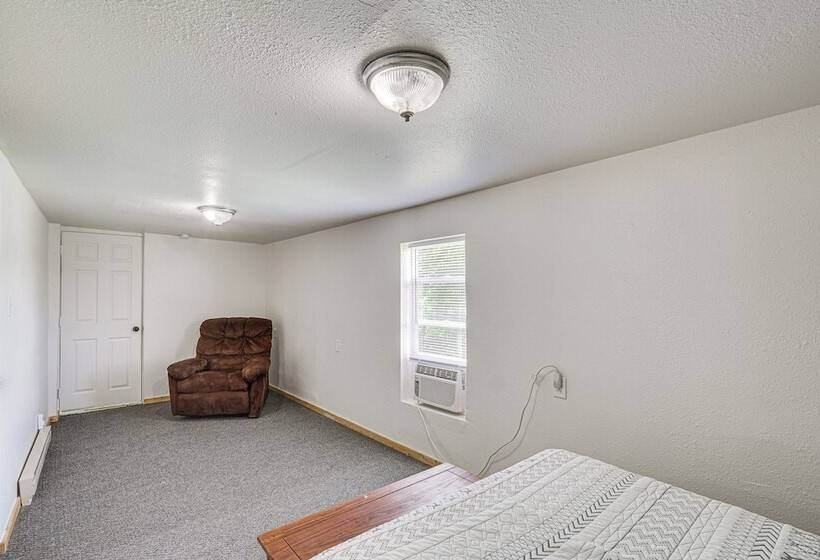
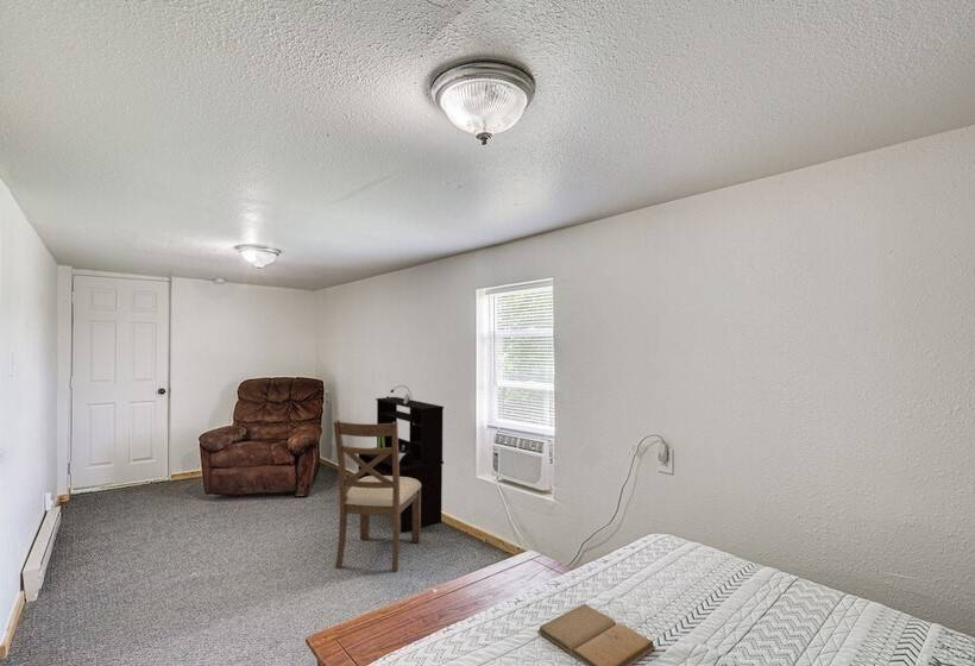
+ chair (378, 484)
+ desk (398, 448)
+ book (595, 636)
